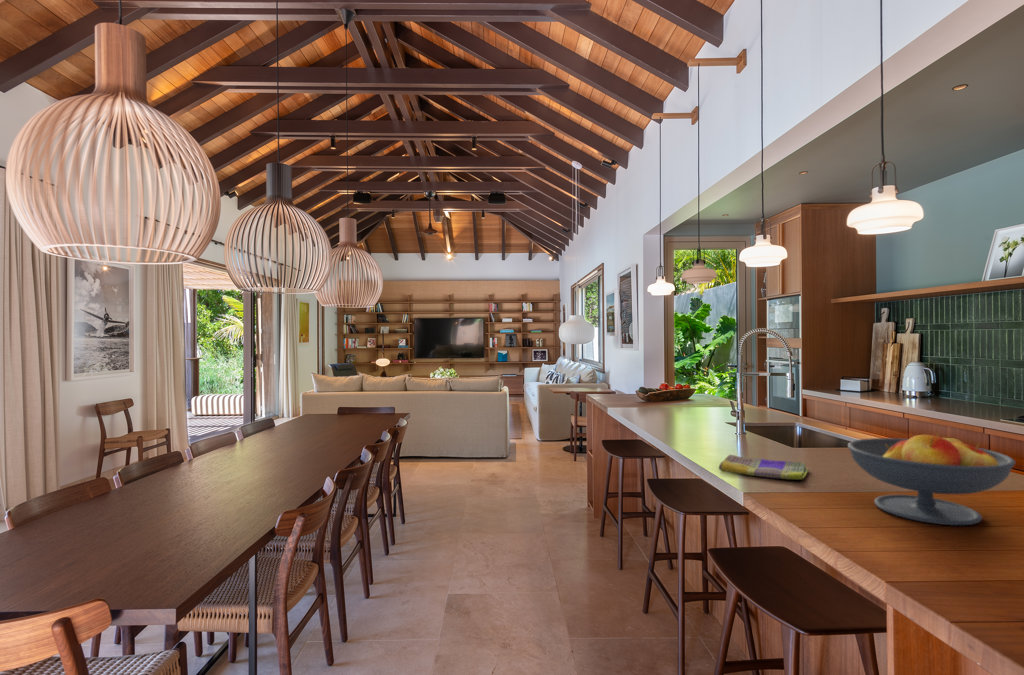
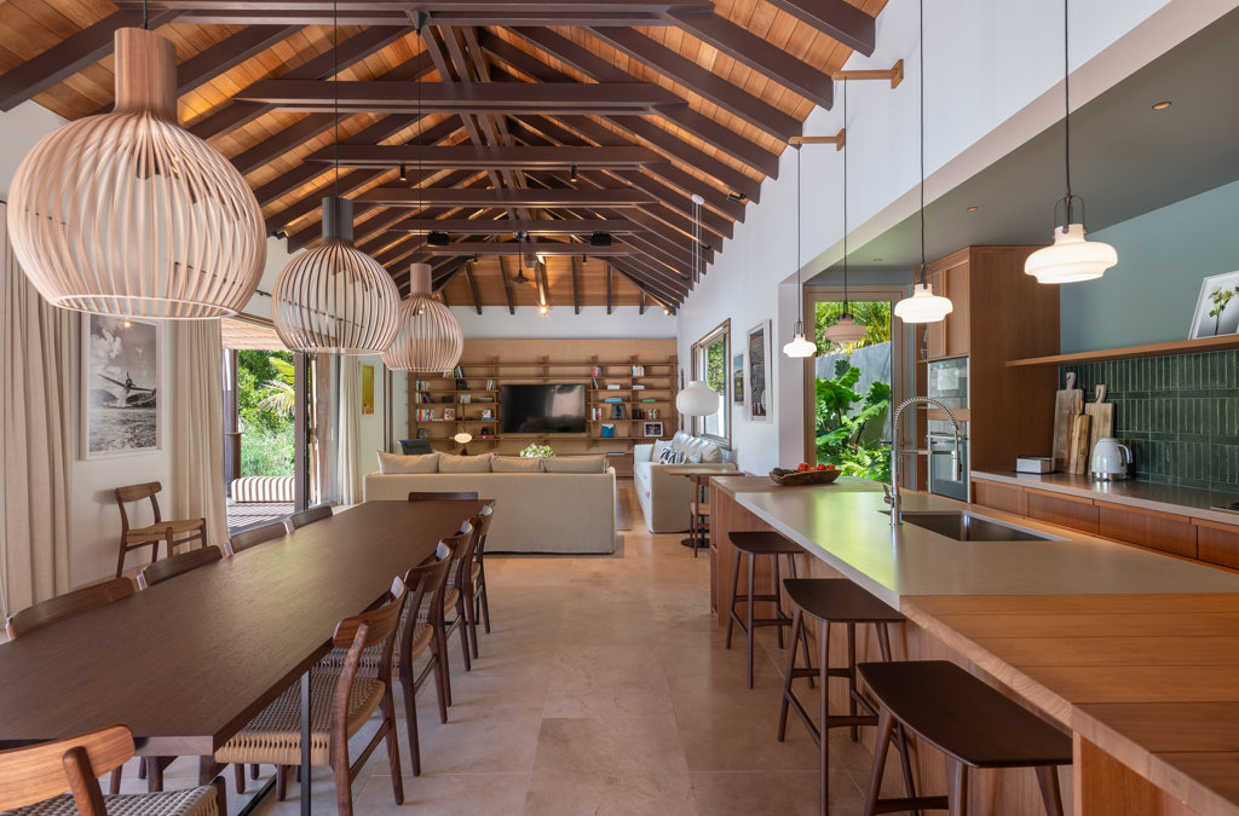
- fruit bowl (925, 470)
- dish towel (762, 466)
